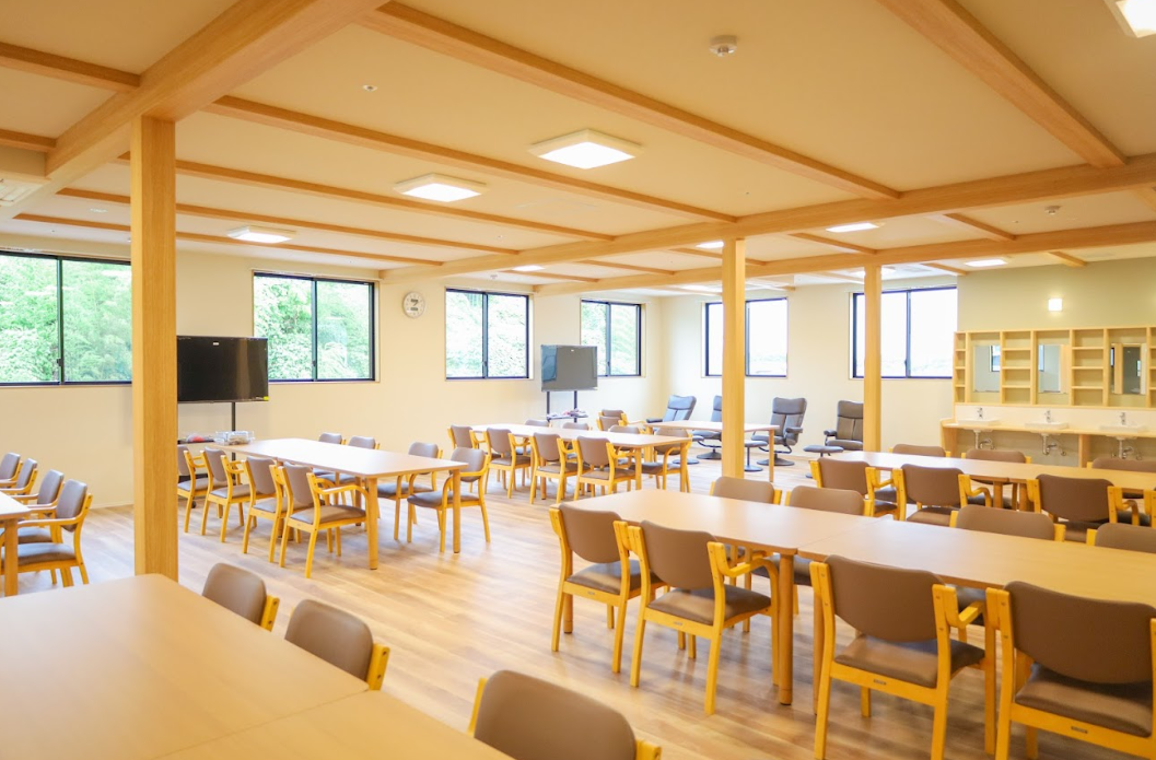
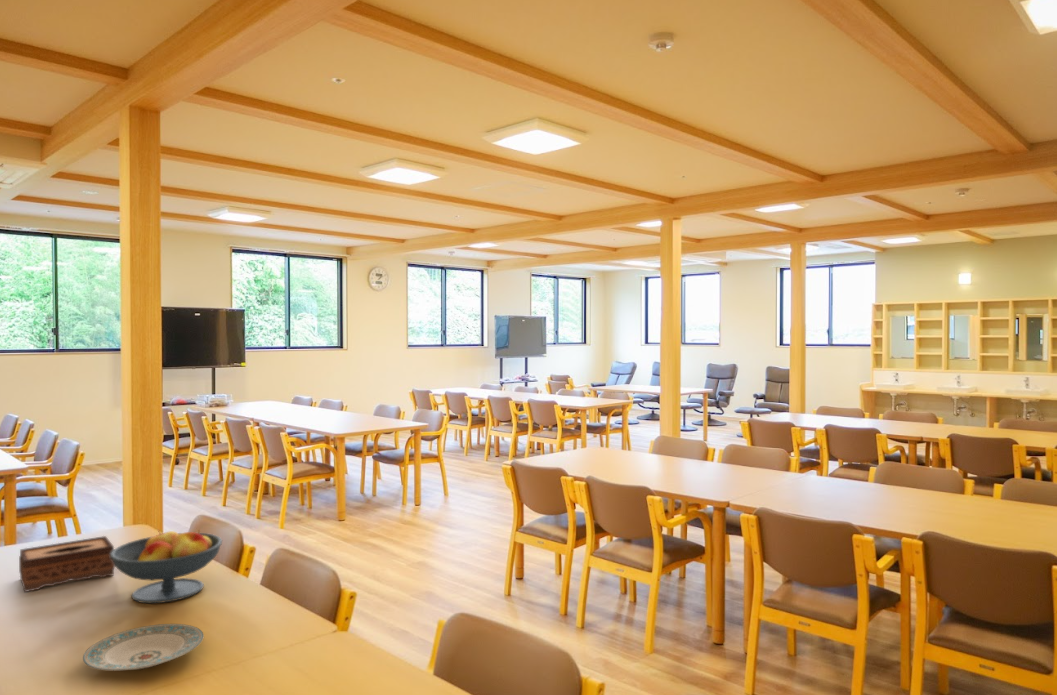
+ fruit bowl (168, 560)
+ plate (145, 651)
+ tissue box (67, 562)
